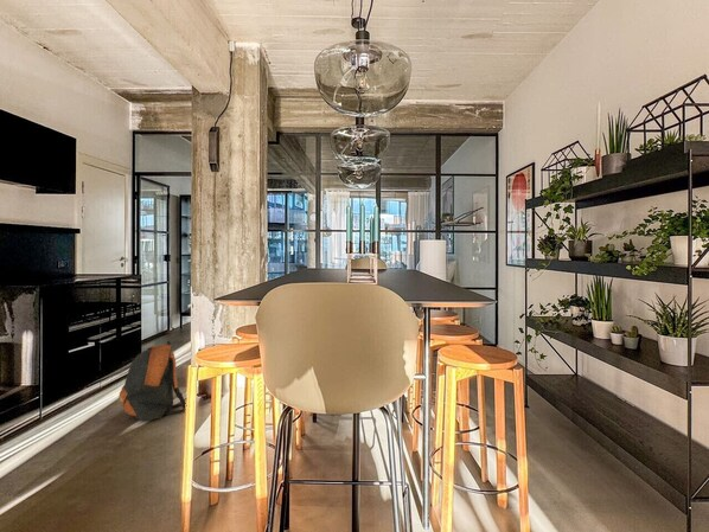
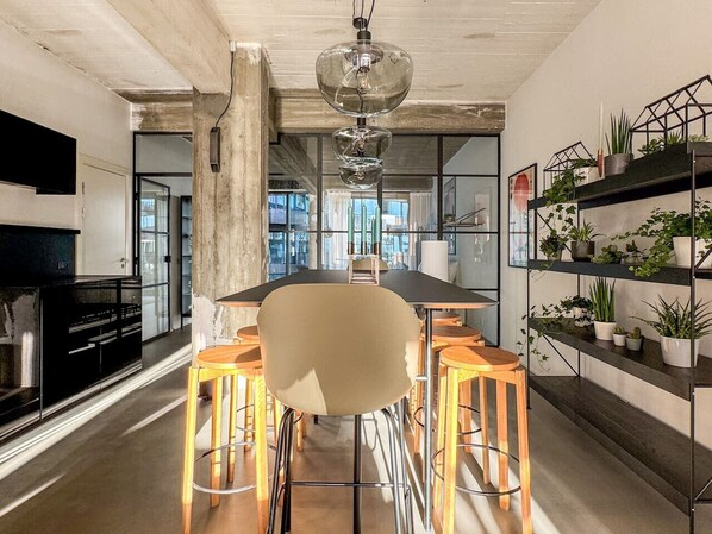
- backpack (155, 377)
